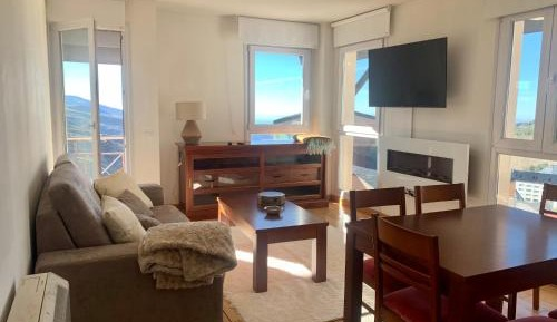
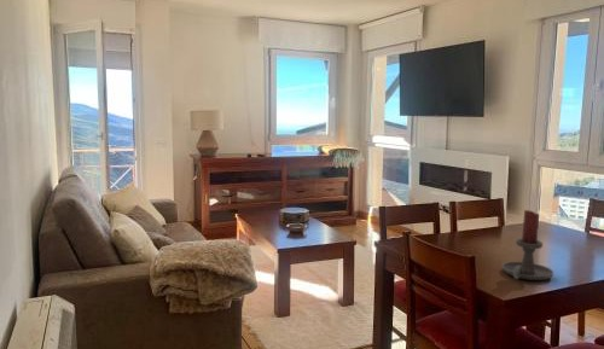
+ candle holder (527, 243)
